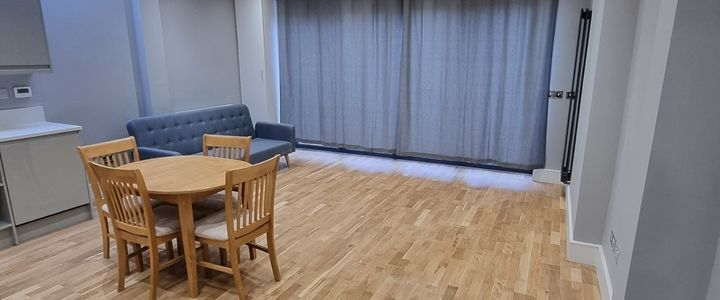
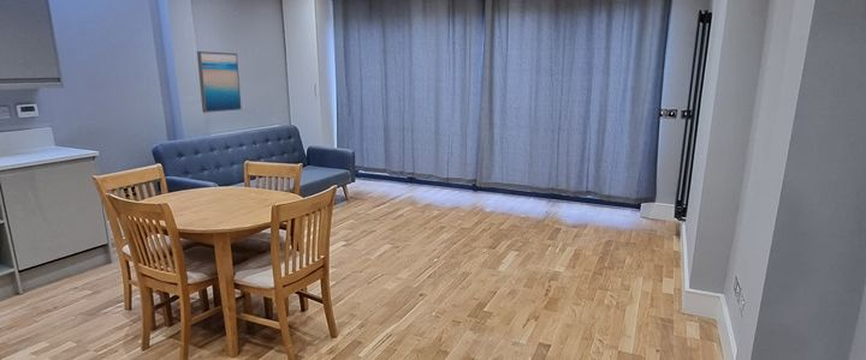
+ wall art (220, 82)
